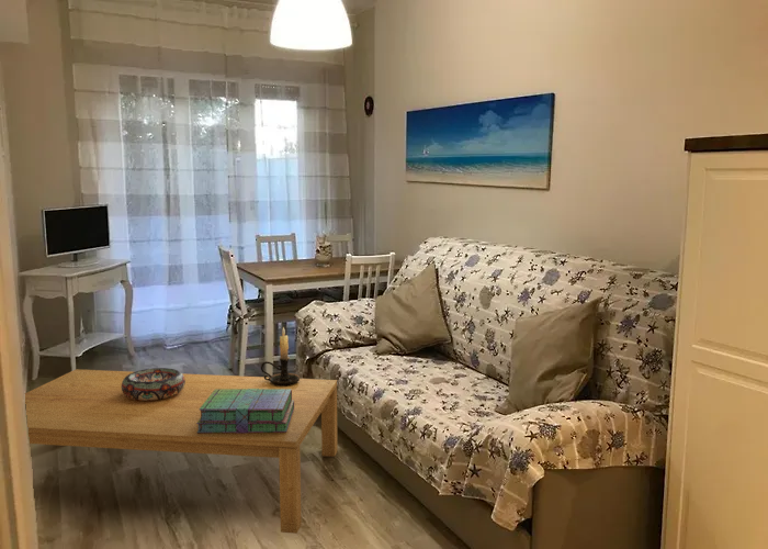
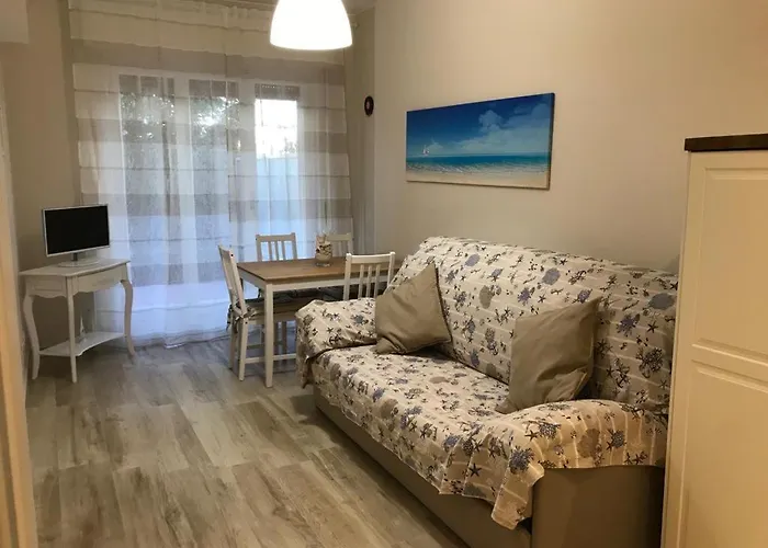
- stack of books (247, 408)
- coffee table (169, 439)
- candle holder (280, 352)
- decorative bowl (154, 383)
